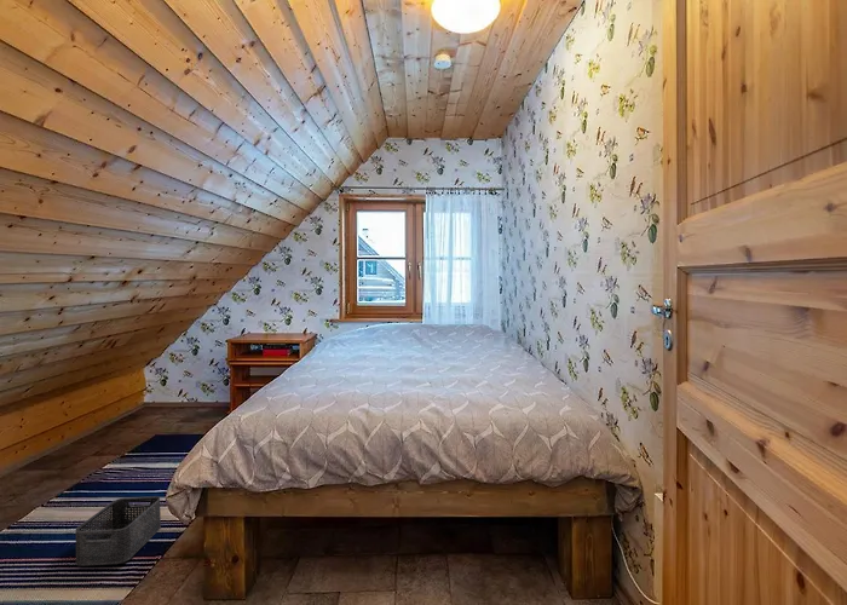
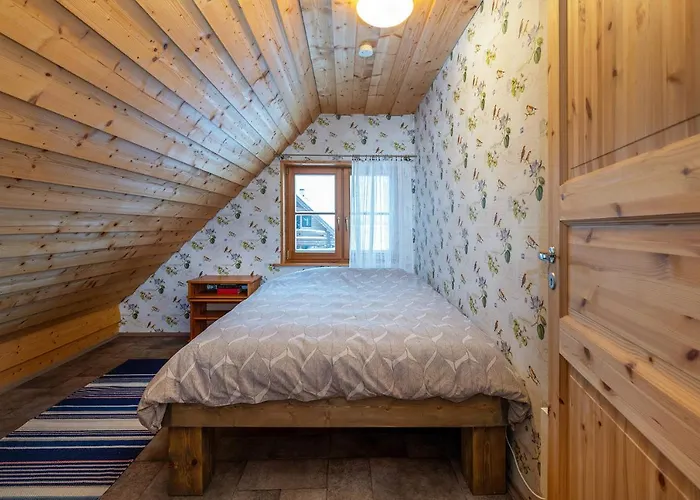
- storage bin (121, 528)
